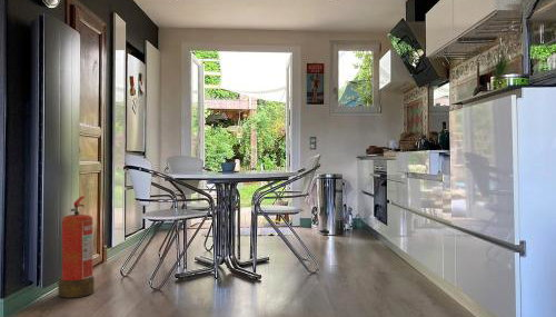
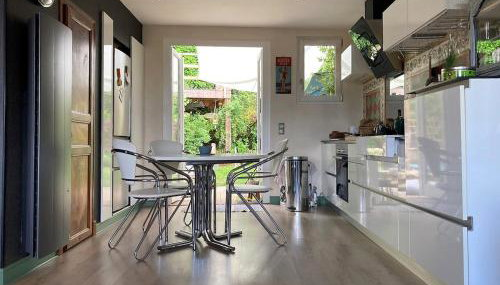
- fire extinguisher (76, 245)
